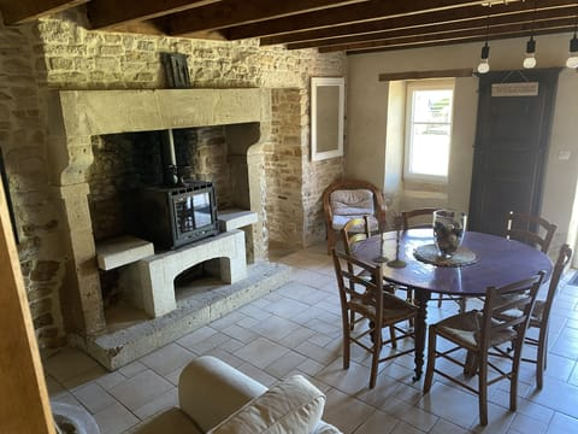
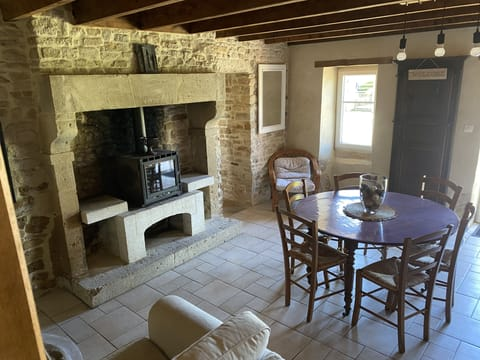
- candlestick (396, 240)
